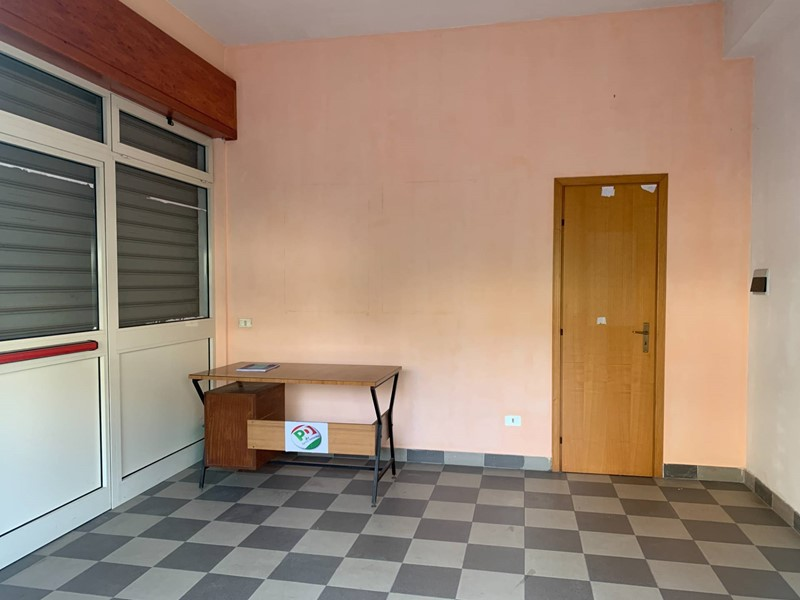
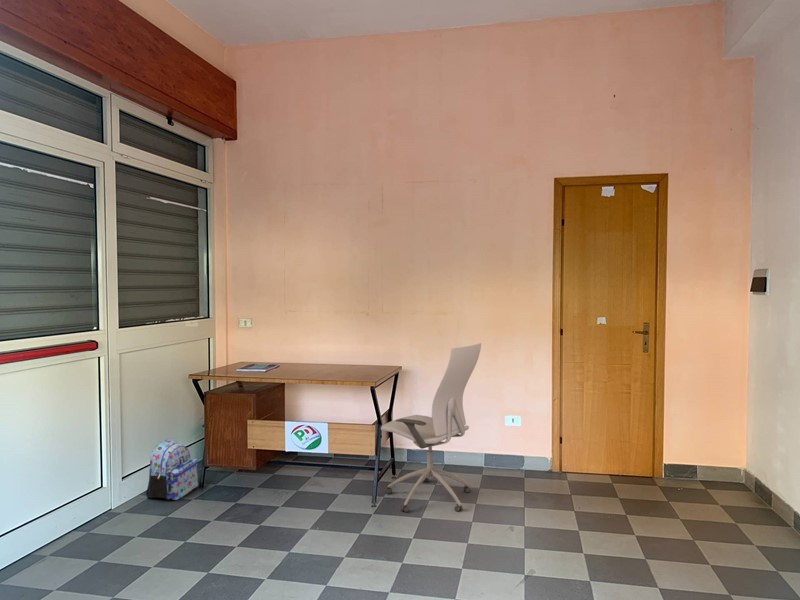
+ backpack (173, 466)
+ office chair (430, 420)
